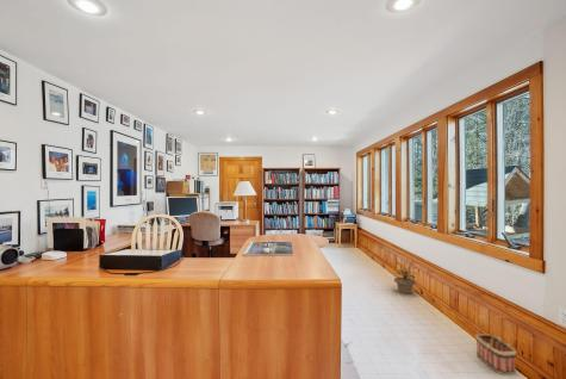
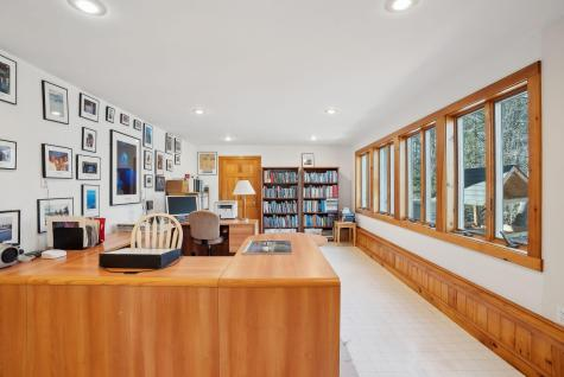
- basket (495, 340)
- potted plant (405, 275)
